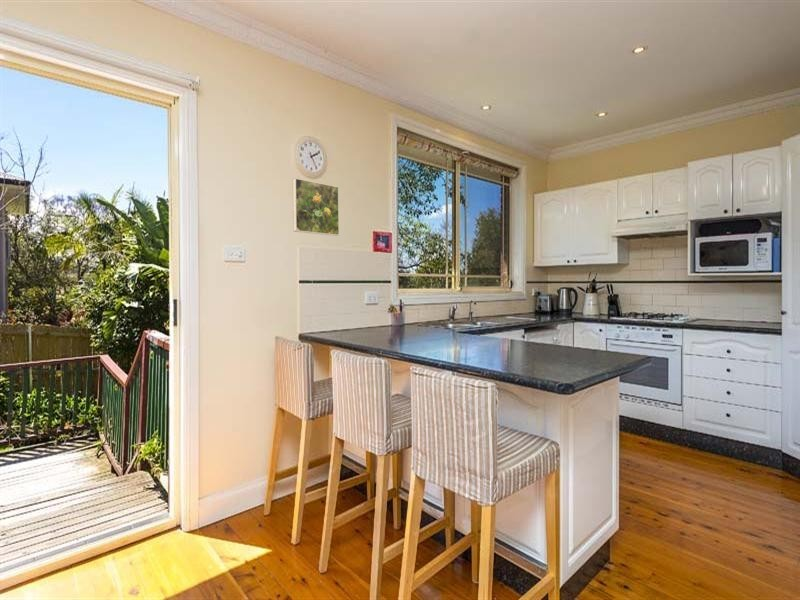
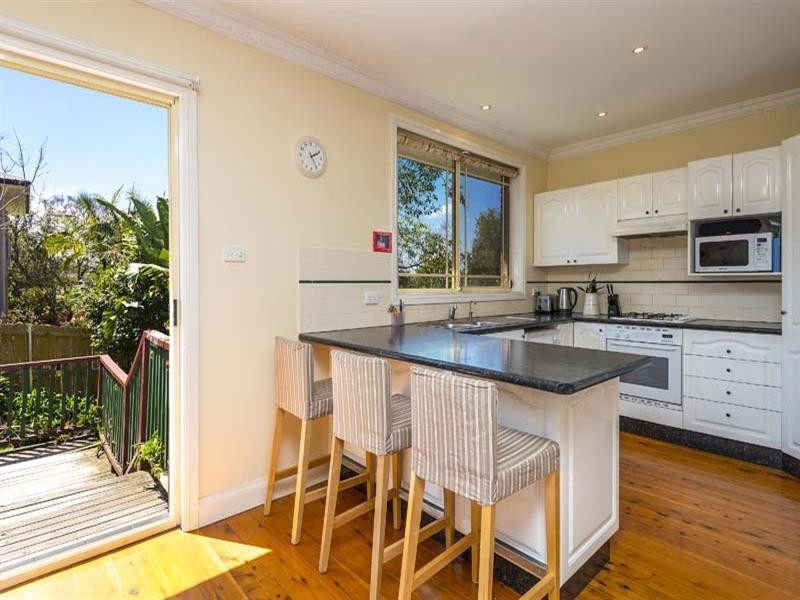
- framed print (316, 208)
